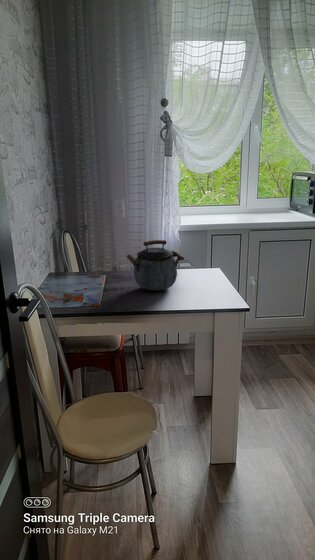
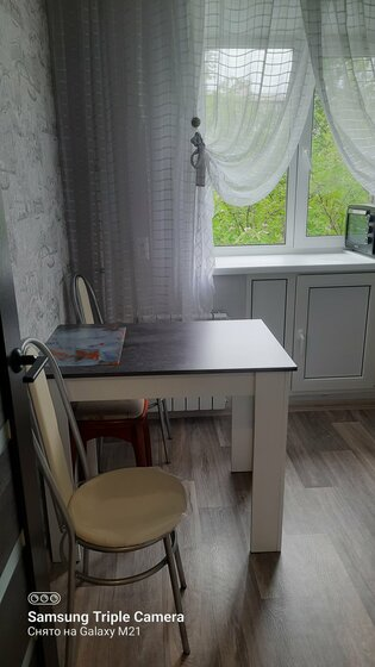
- kettle (155, 264)
